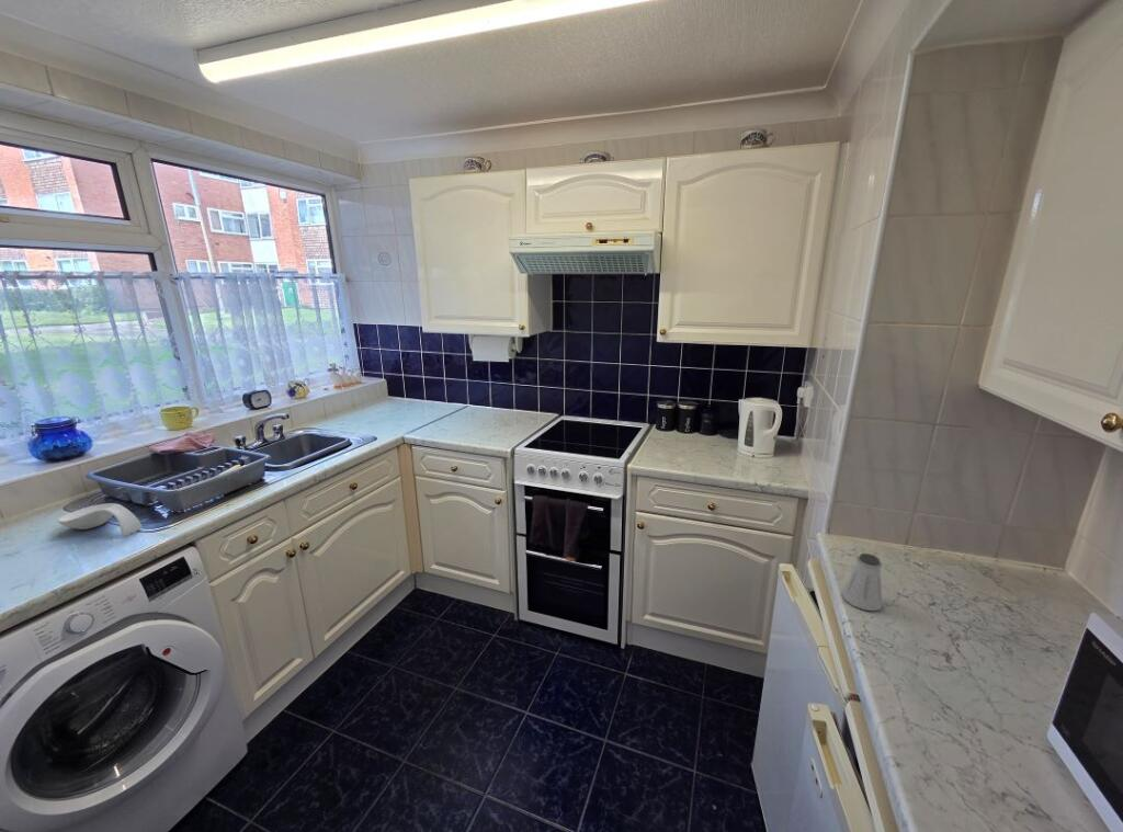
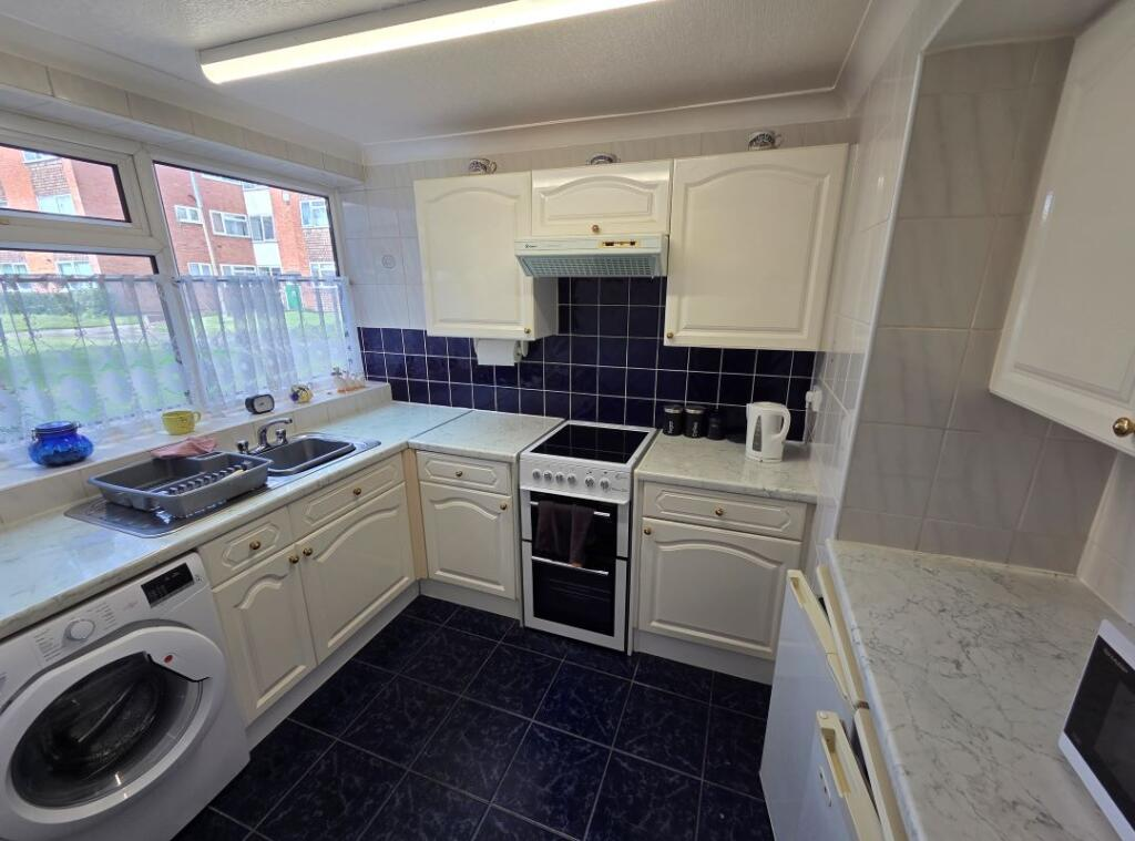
- spoon rest (102, 515)
- saltshaker (865, 579)
